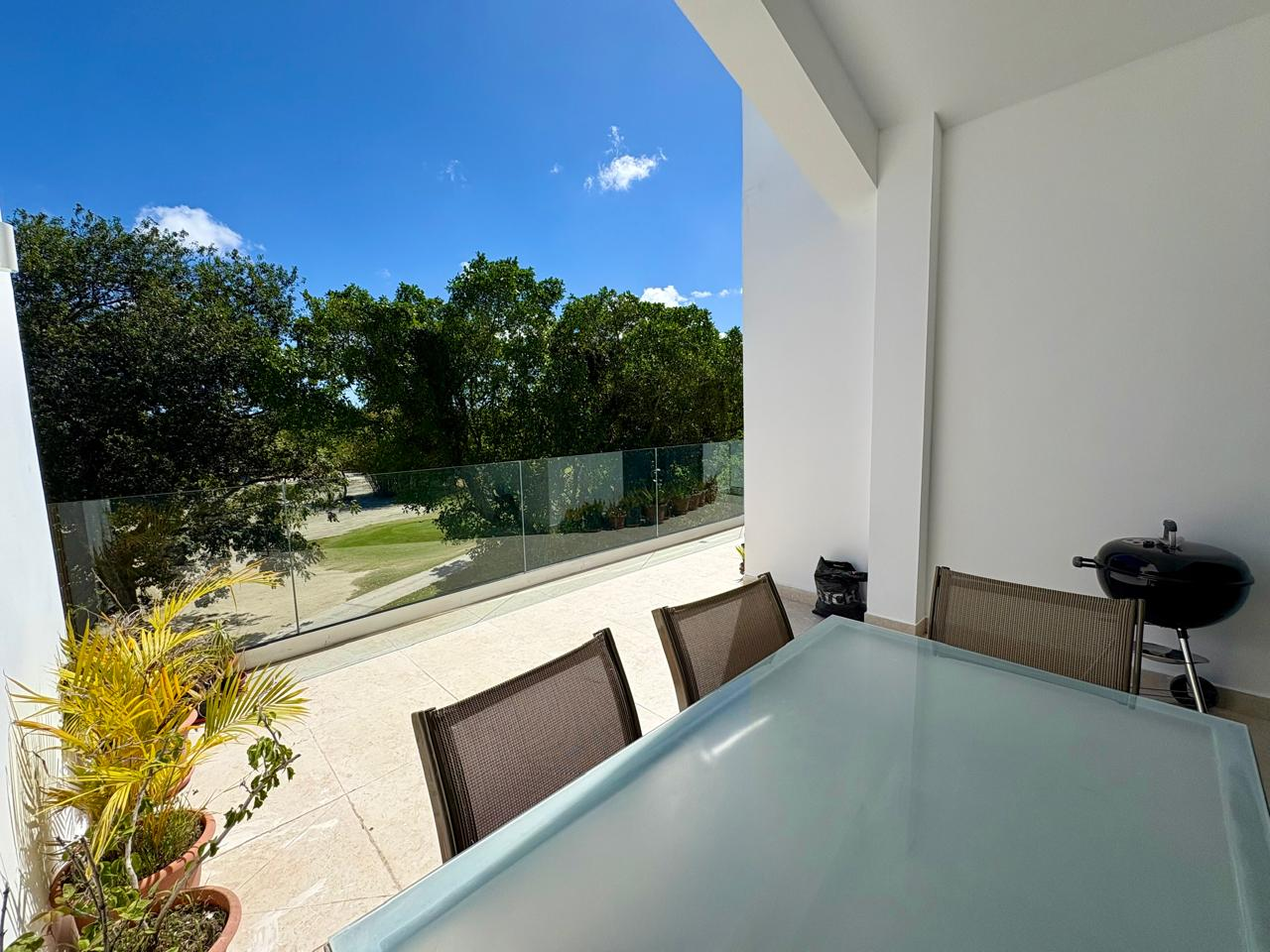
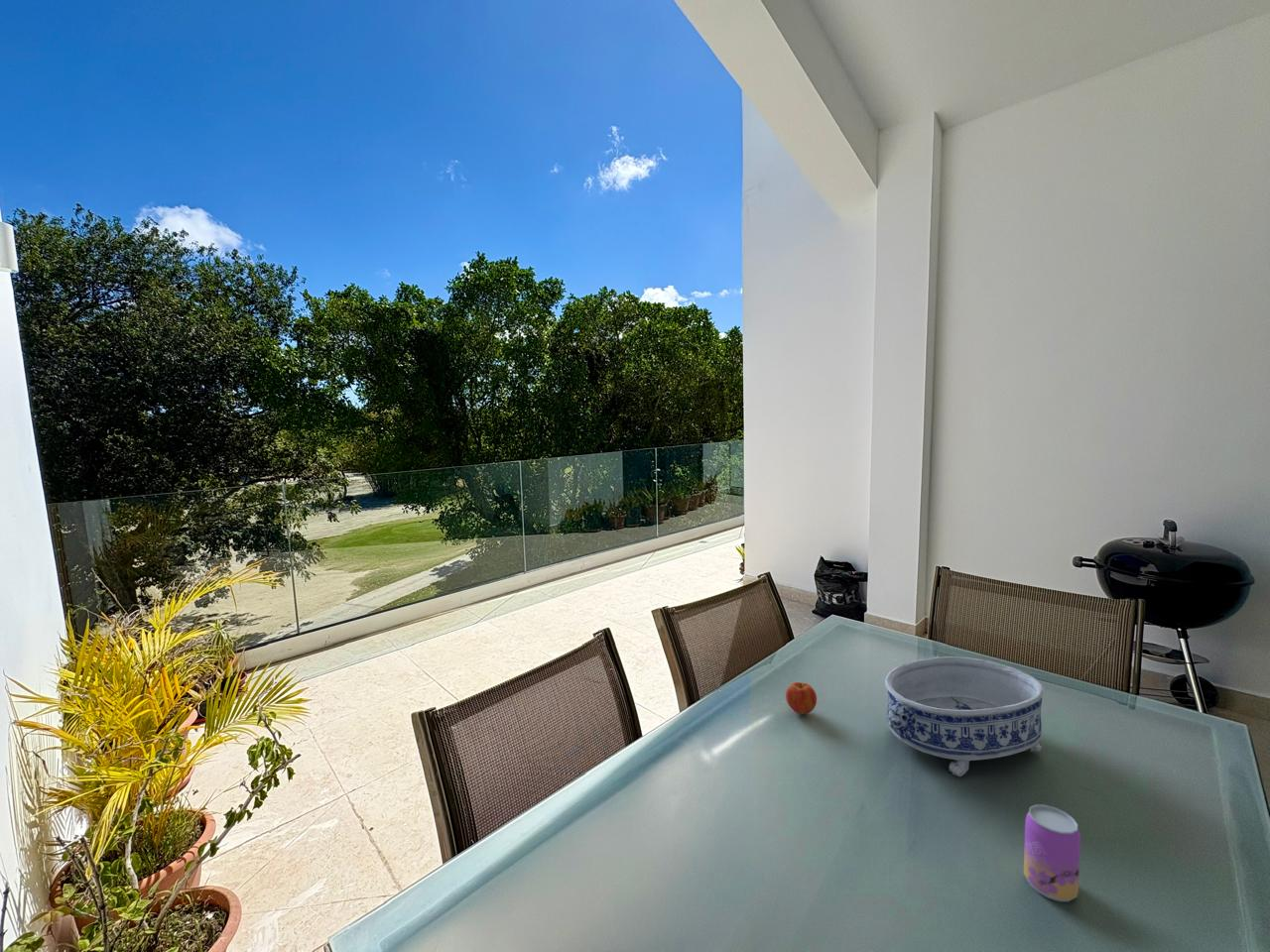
+ apple (801, 697)
+ decorative bowl (960, 709)
+ beer can (1051, 852)
